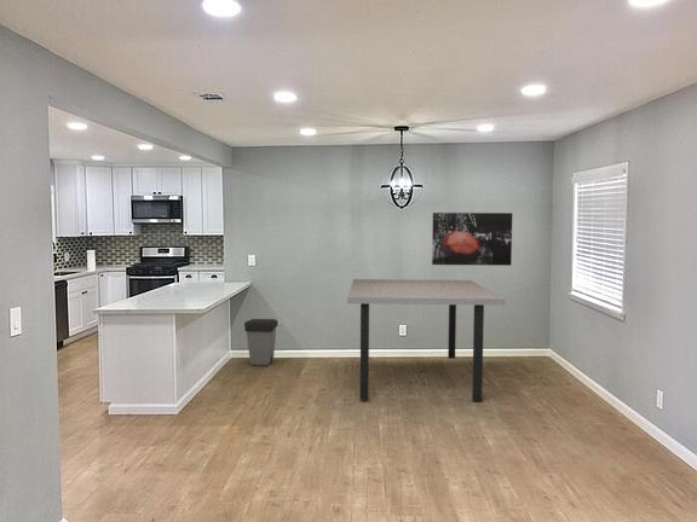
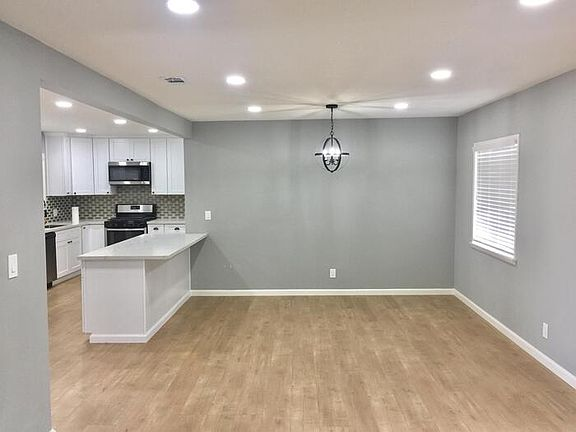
- wall art (472, 238)
- trash can (260, 341)
- dining table (416, 303)
